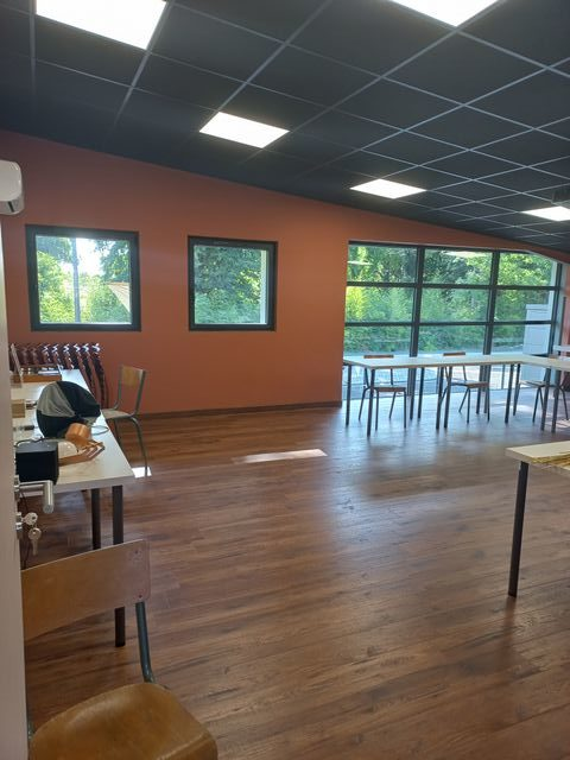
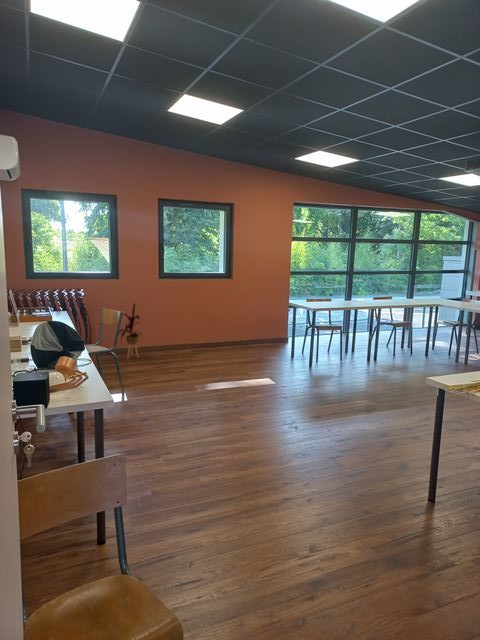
+ house plant (129, 330)
